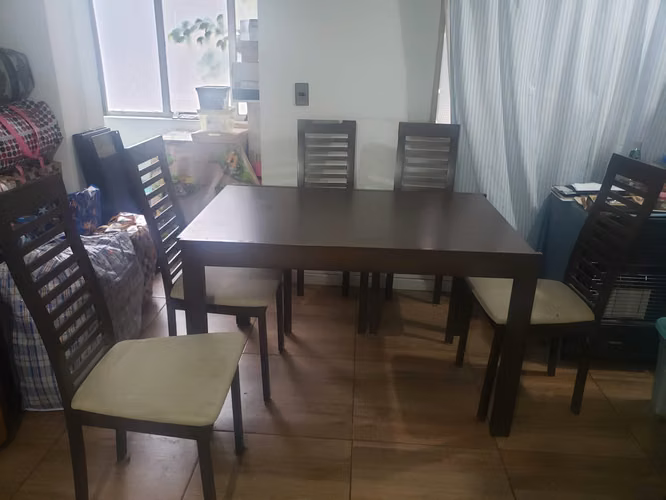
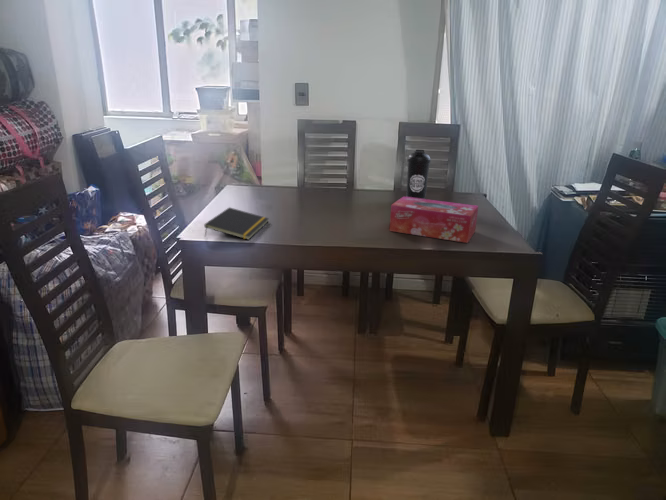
+ tissue box (433, 218)
+ water bottle (417, 176)
+ notepad (238, 222)
